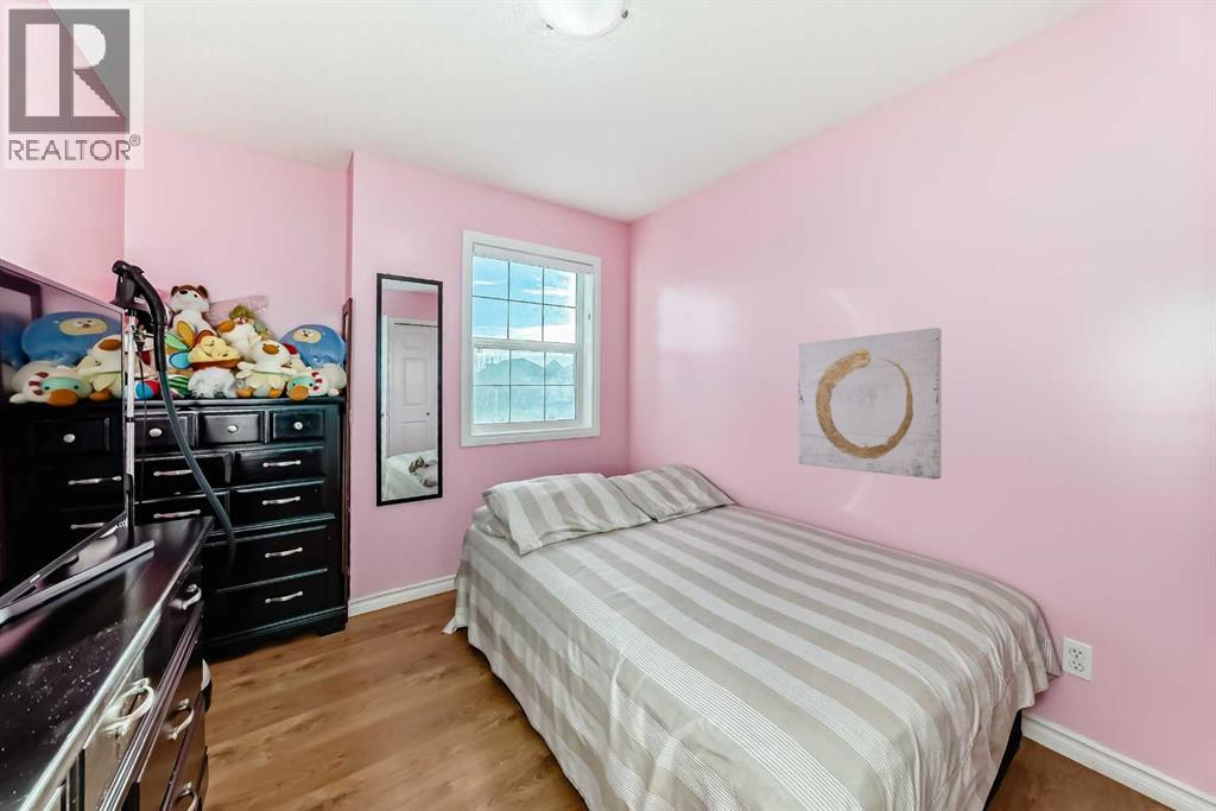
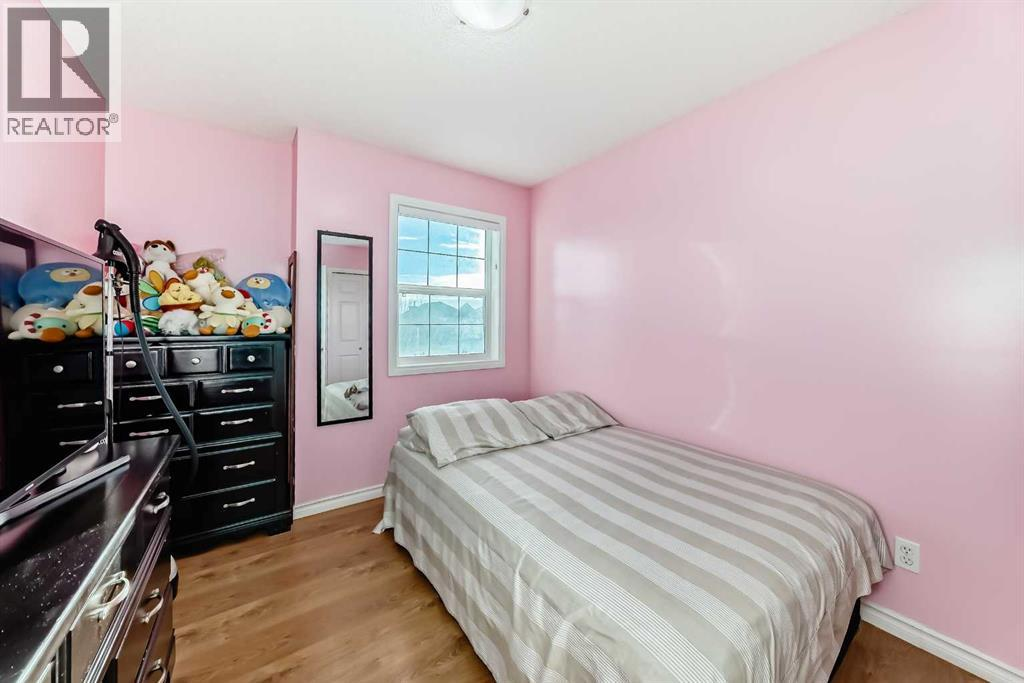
- wall art (862, 404)
